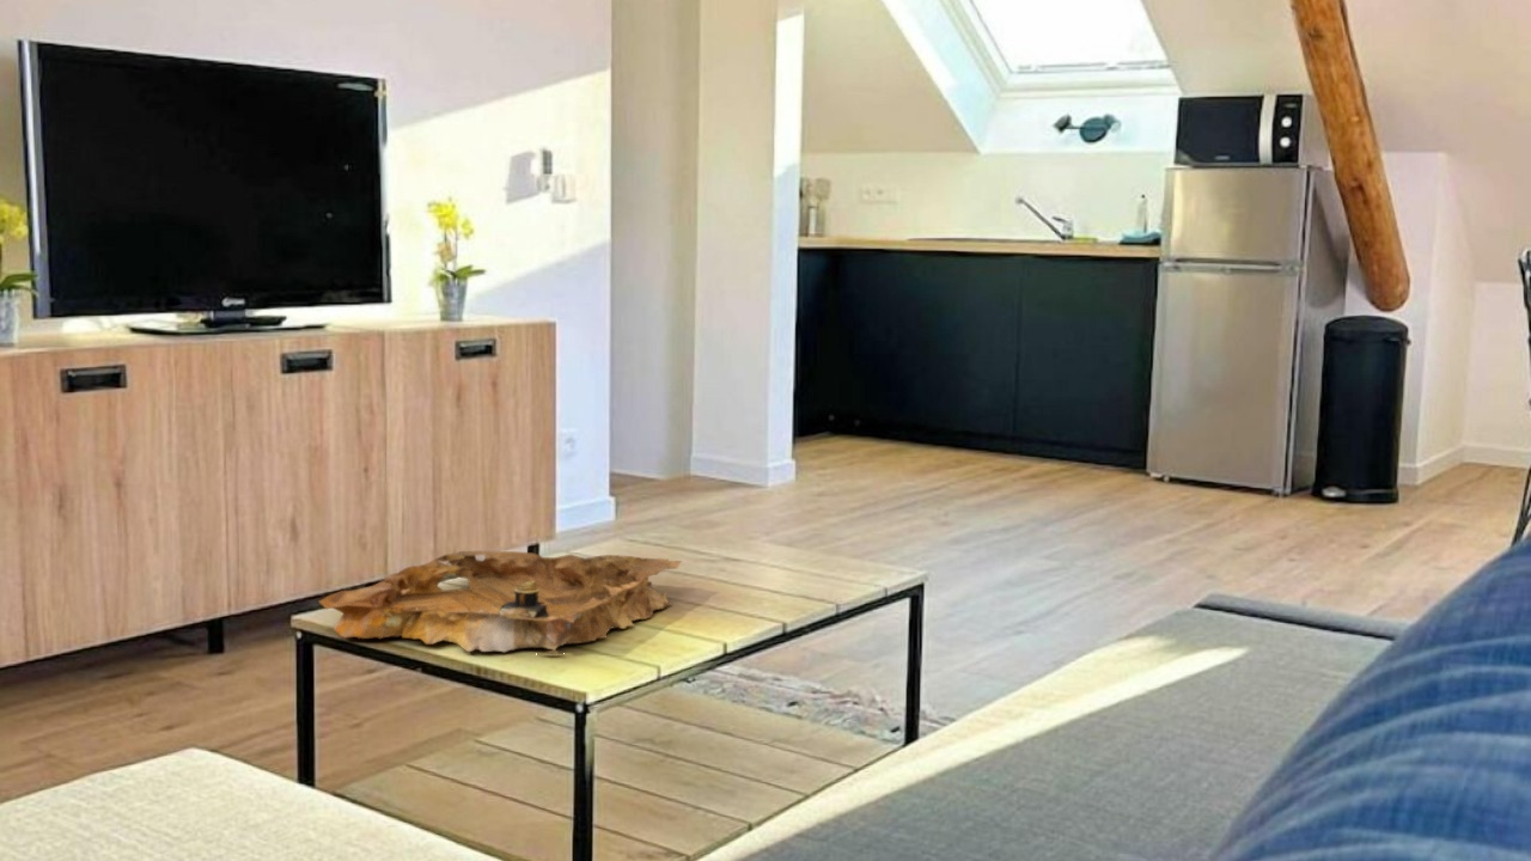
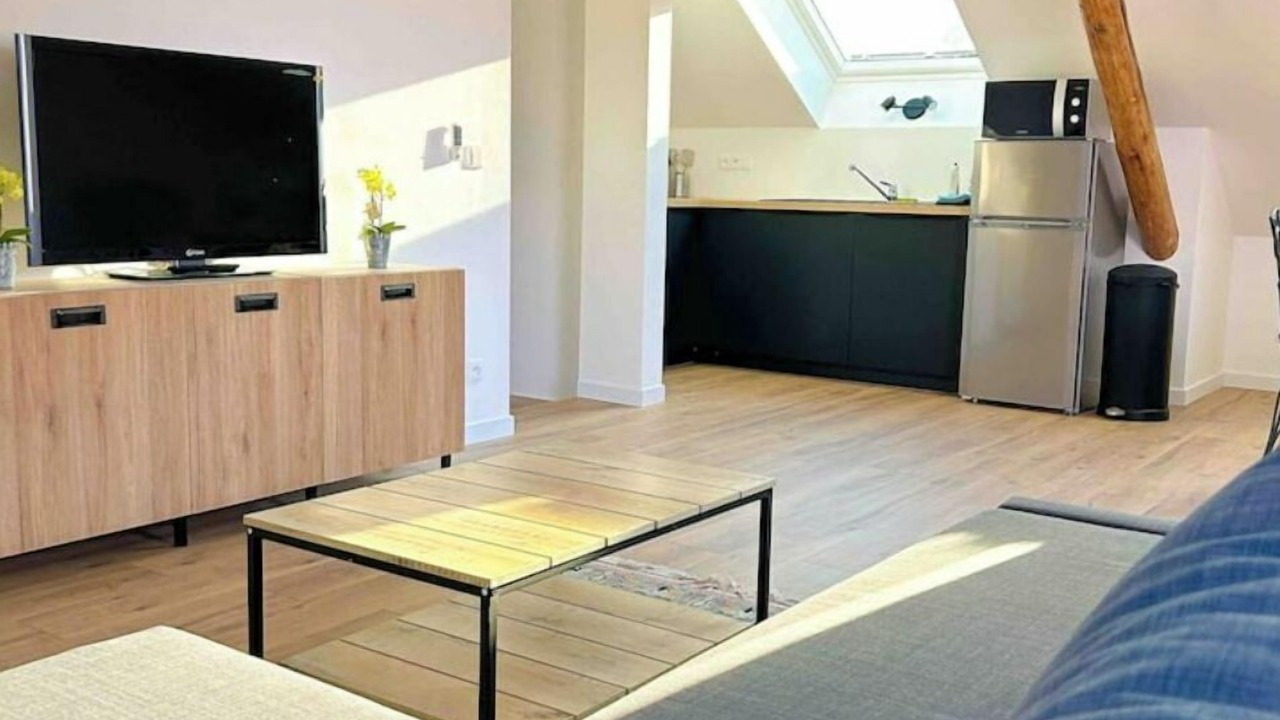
- decorative tray (510, 594)
